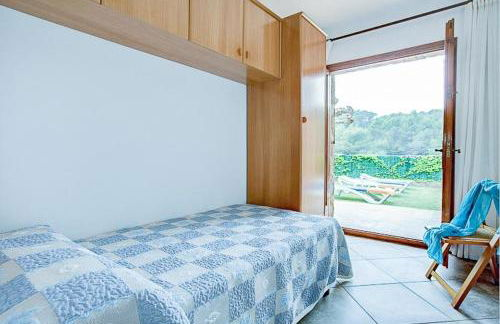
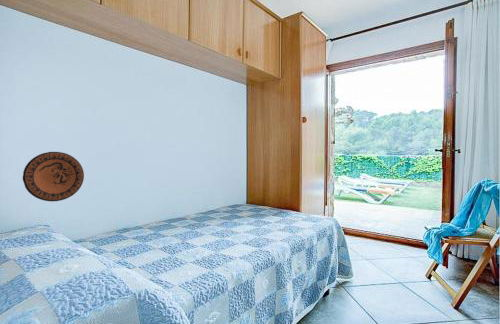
+ decorative plate (55, 176)
